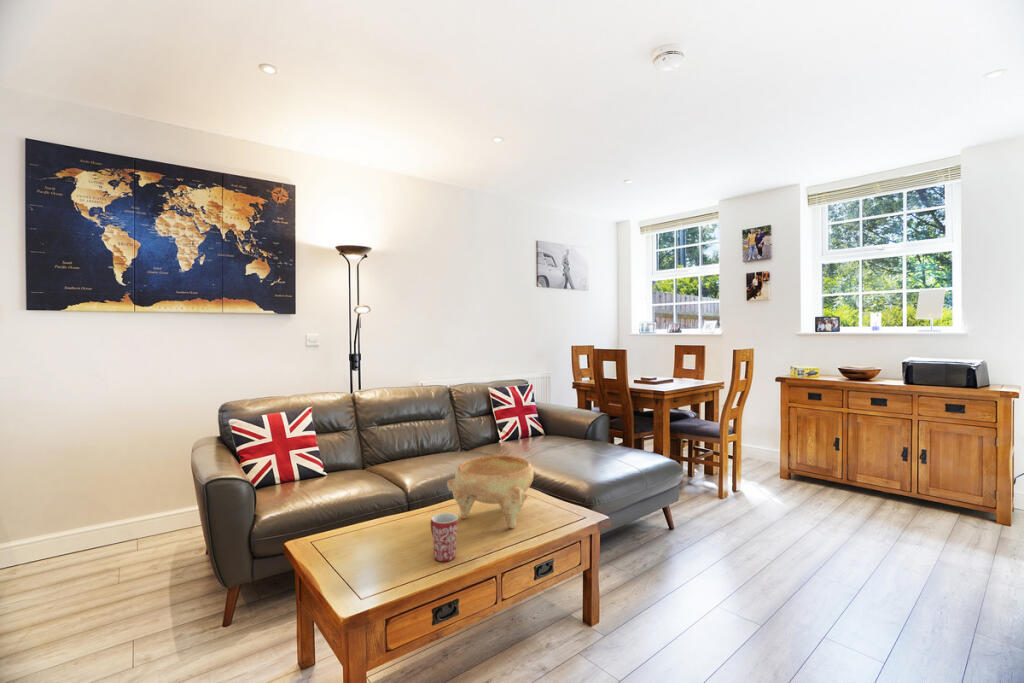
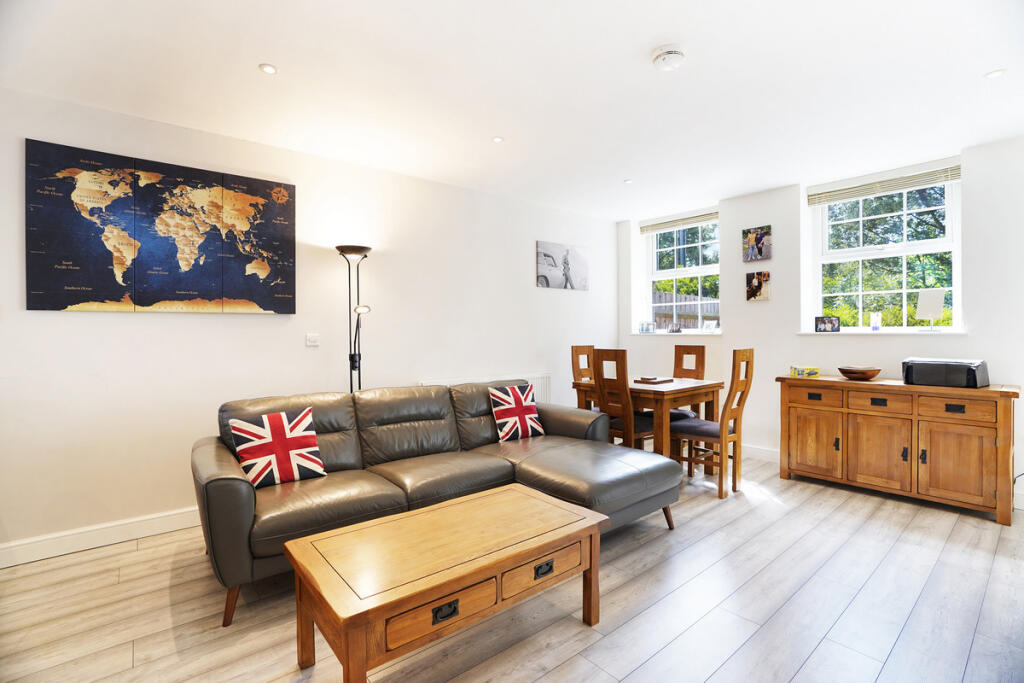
- decorative bowl (492, 489)
- mug (442, 535)
